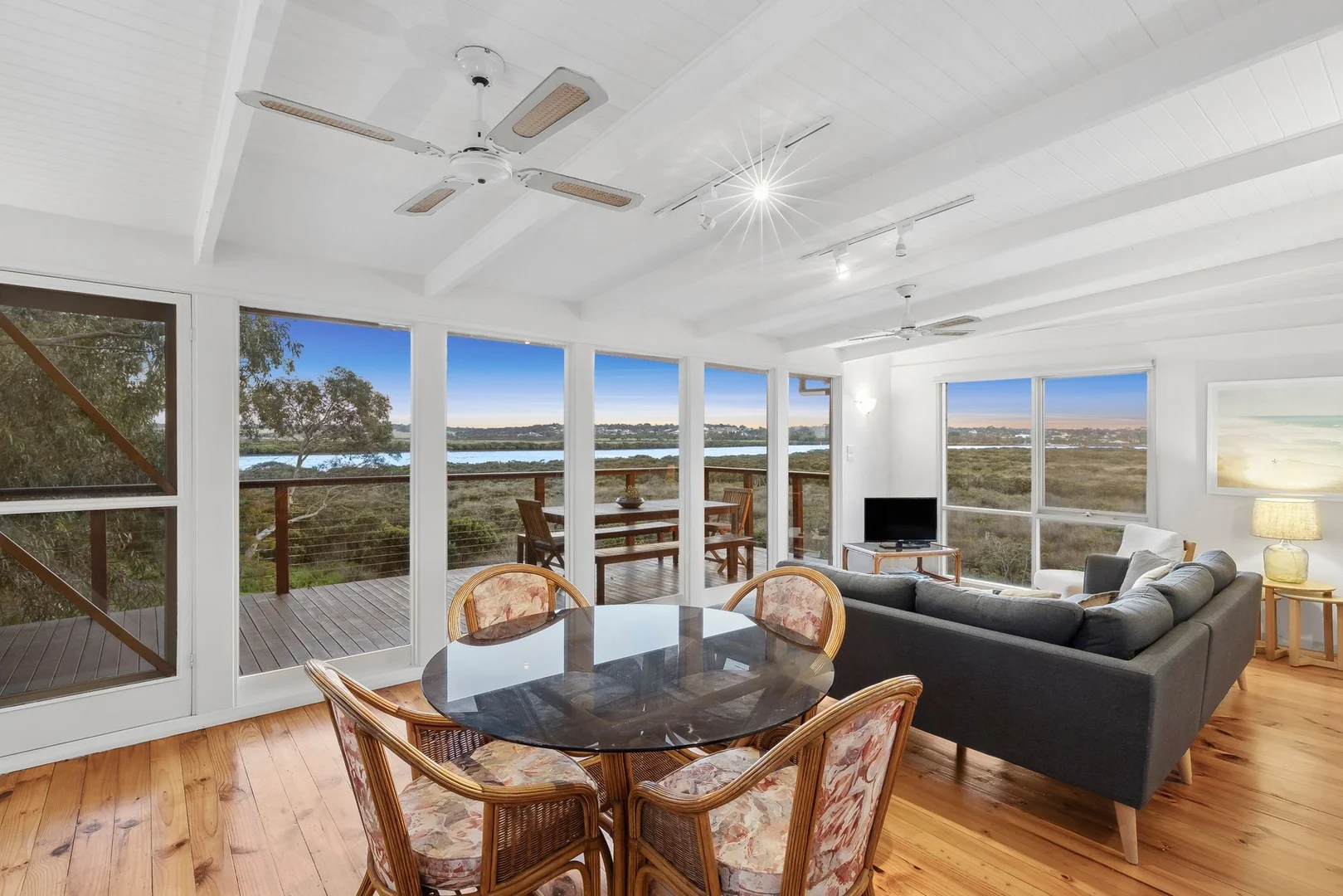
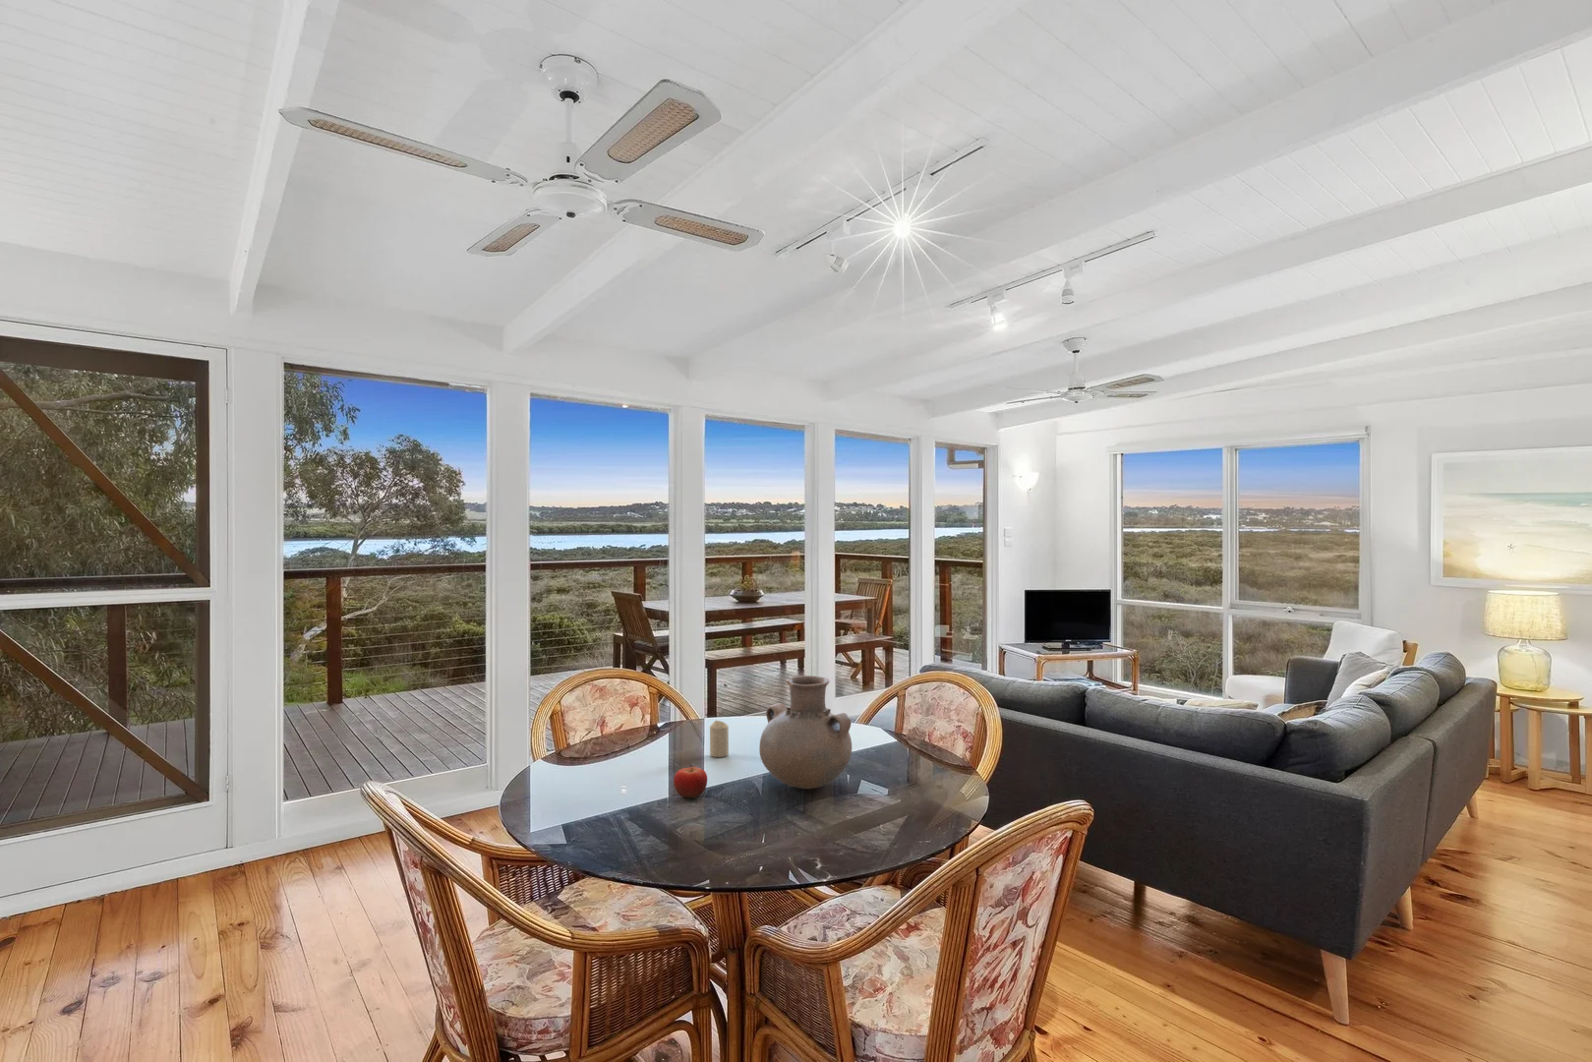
+ fruit (690, 780)
+ vase (806, 732)
+ candle (718, 737)
